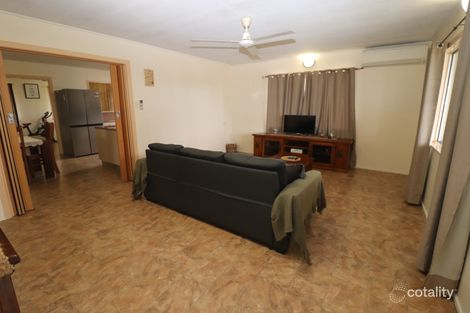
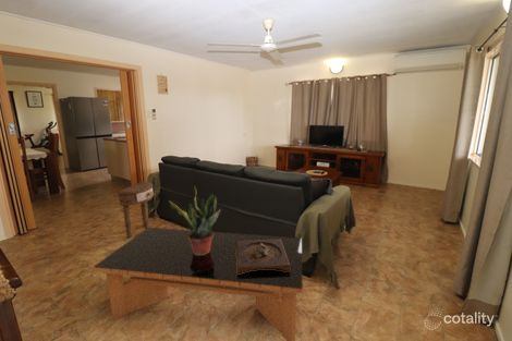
+ potted plant (196, 221)
+ wooden tray (260, 251)
+ coffee table (209, 277)
+ side table (141, 206)
